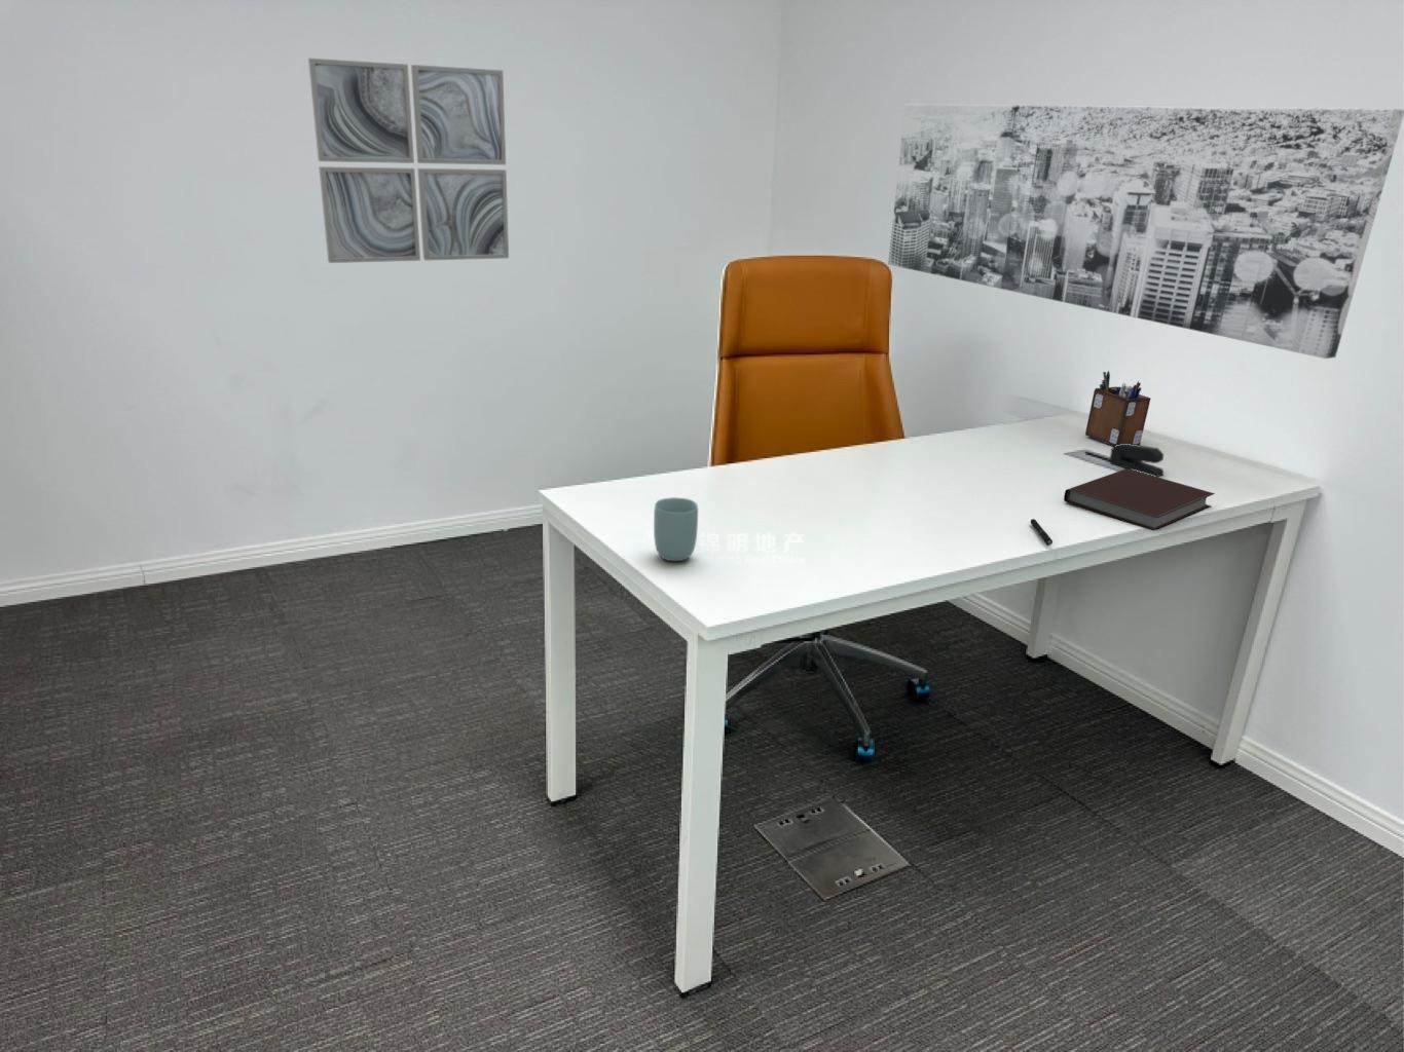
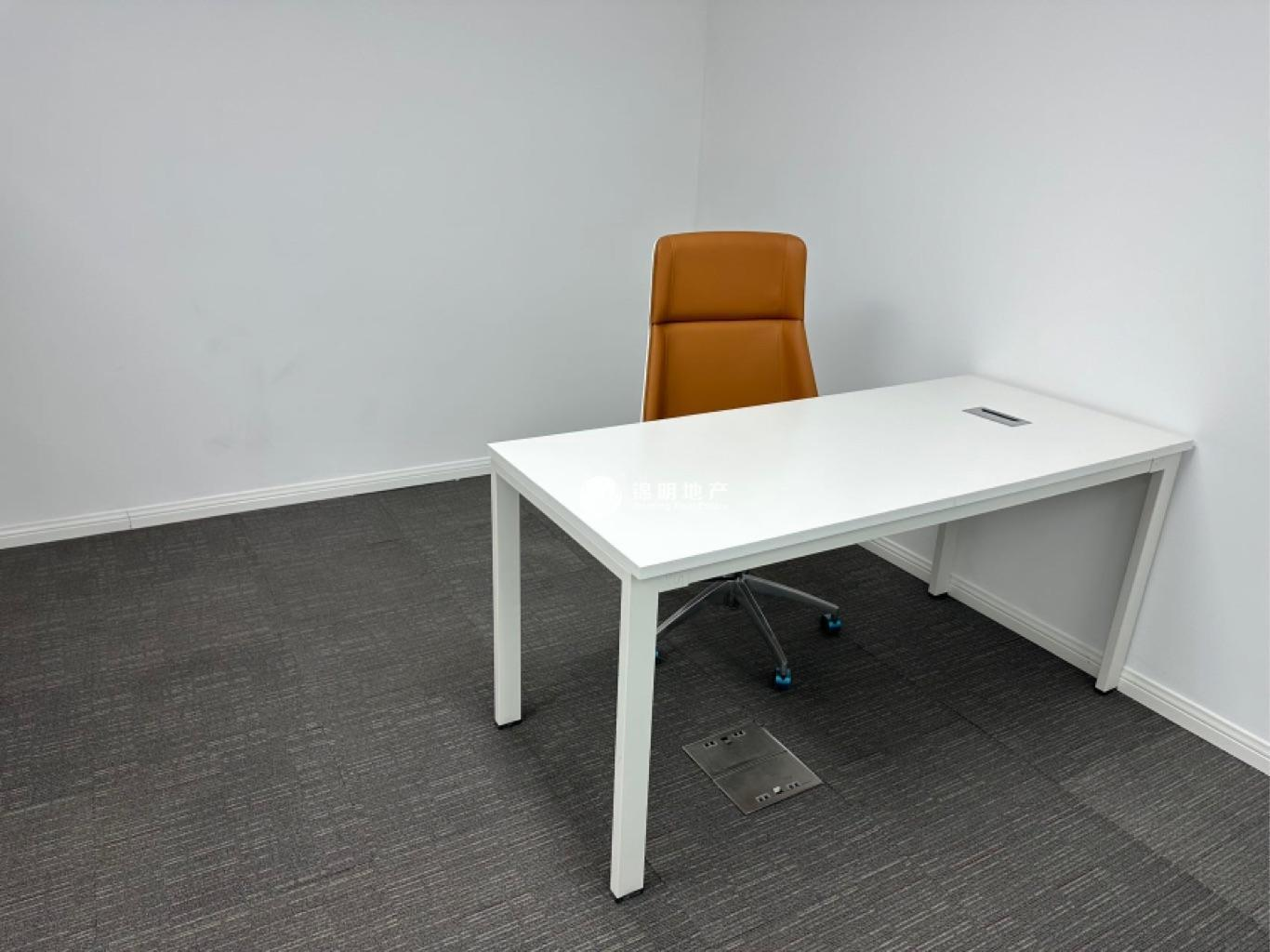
- desk organizer (1119, 407)
- stapler (1136, 456)
- notebook (1139, 497)
- wall art (1080, 207)
- wall art (417, 162)
- pen (1040, 530)
- cup (675, 532)
